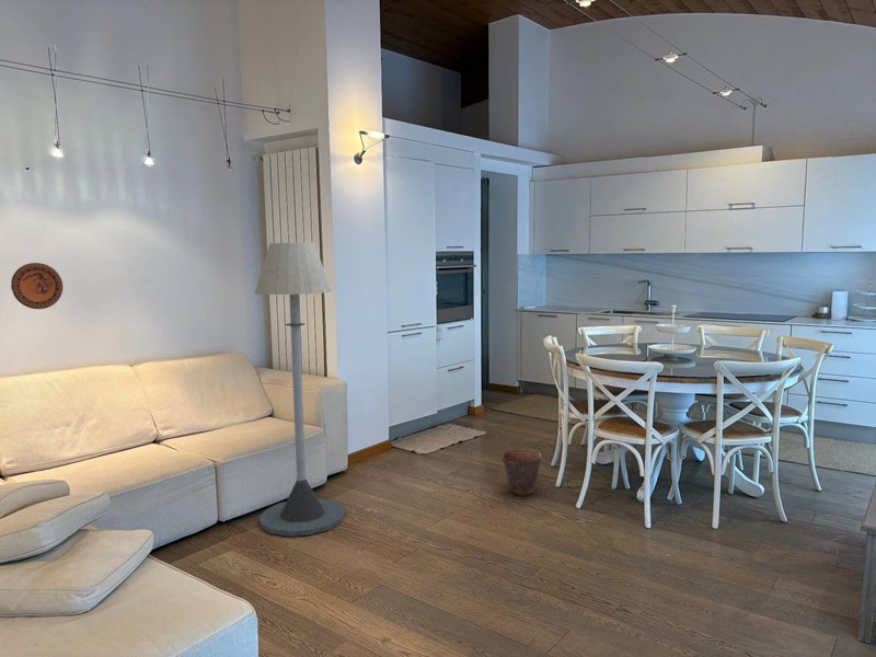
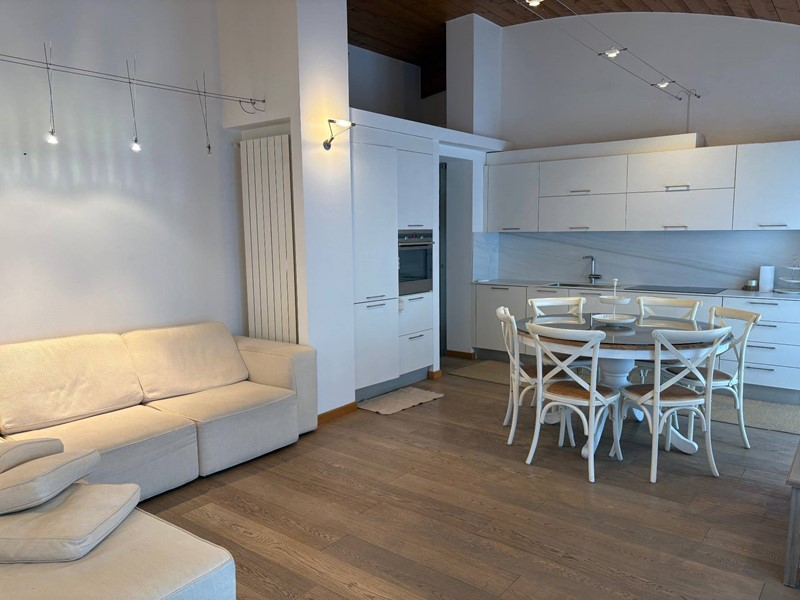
- floor lamp (297, 383)
- decorative plate (37, 286)
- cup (521, 473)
